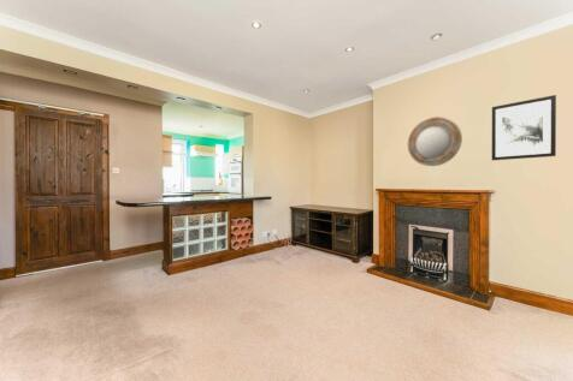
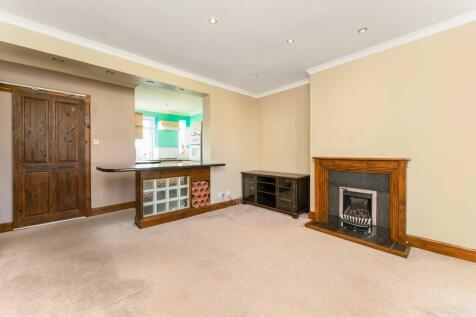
- wall art (521, 130)
- home mirror (432, 142)
